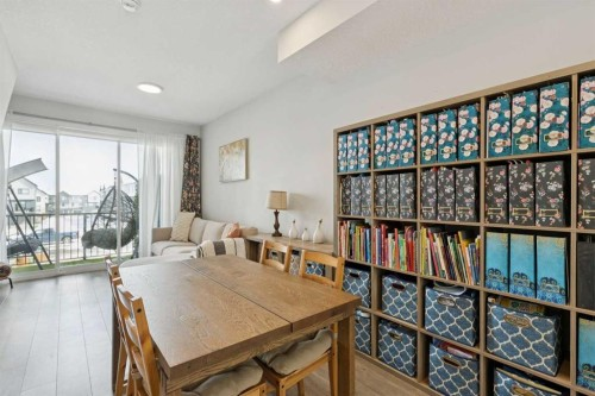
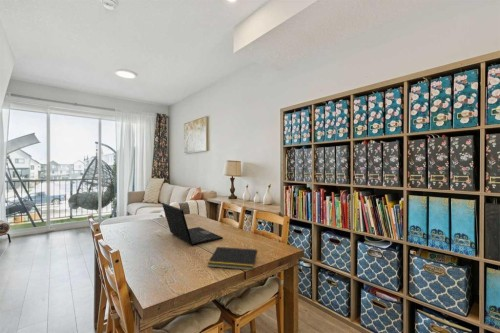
+ notepad (233, 257)
+ laptop (186, 223)
